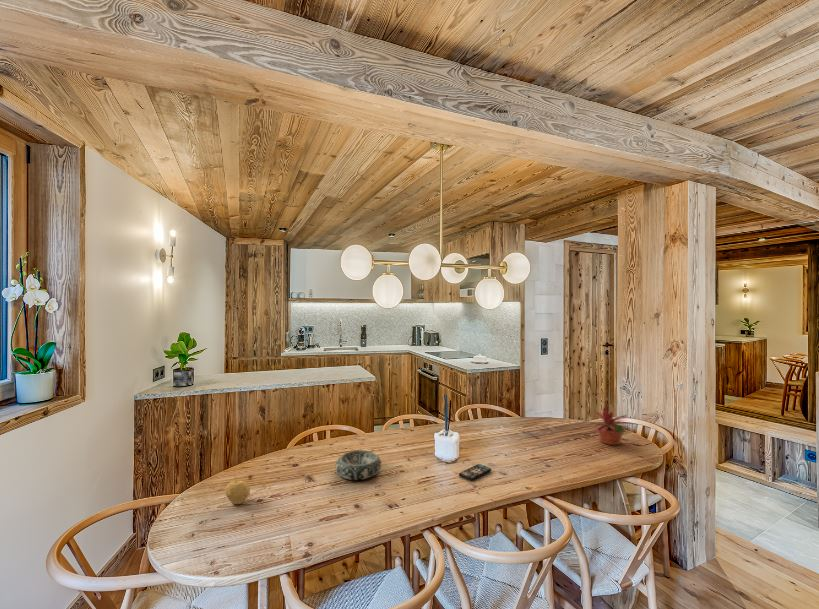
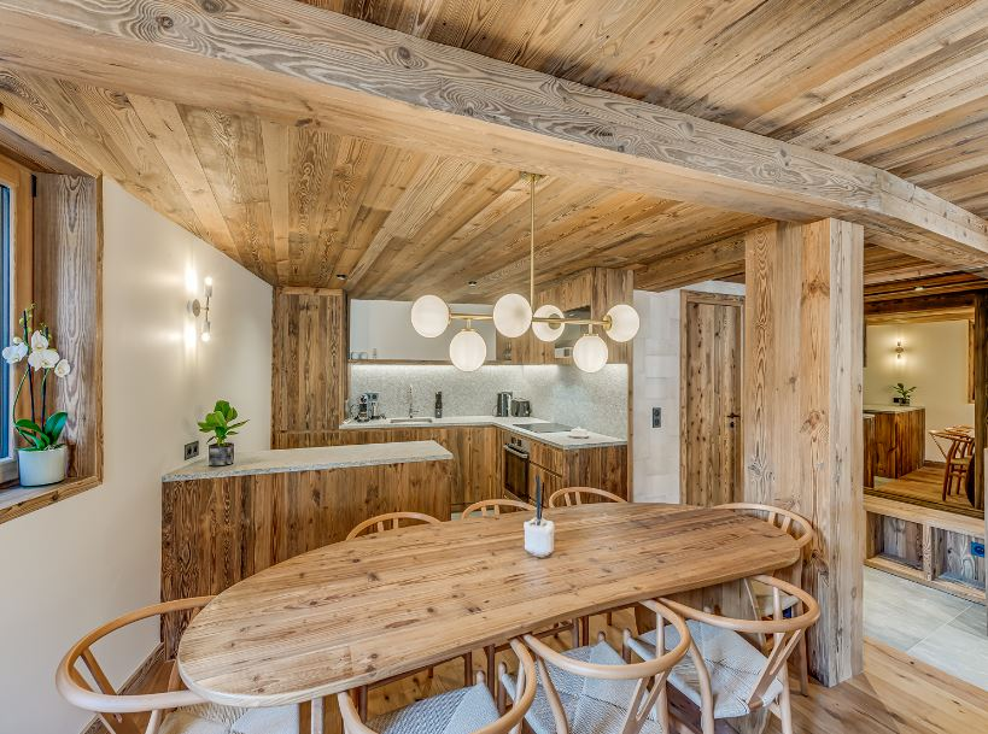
- potted plant (609, 422)
- smartphone (475, 471)
- decorative bowl (358, 464)
- fruit (237, 489)
